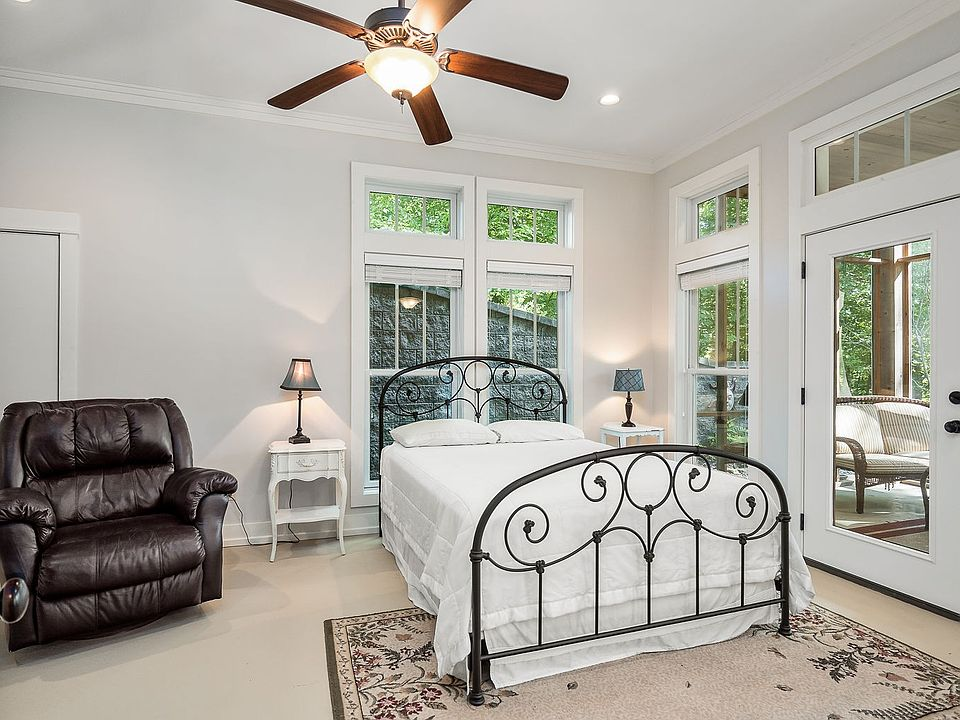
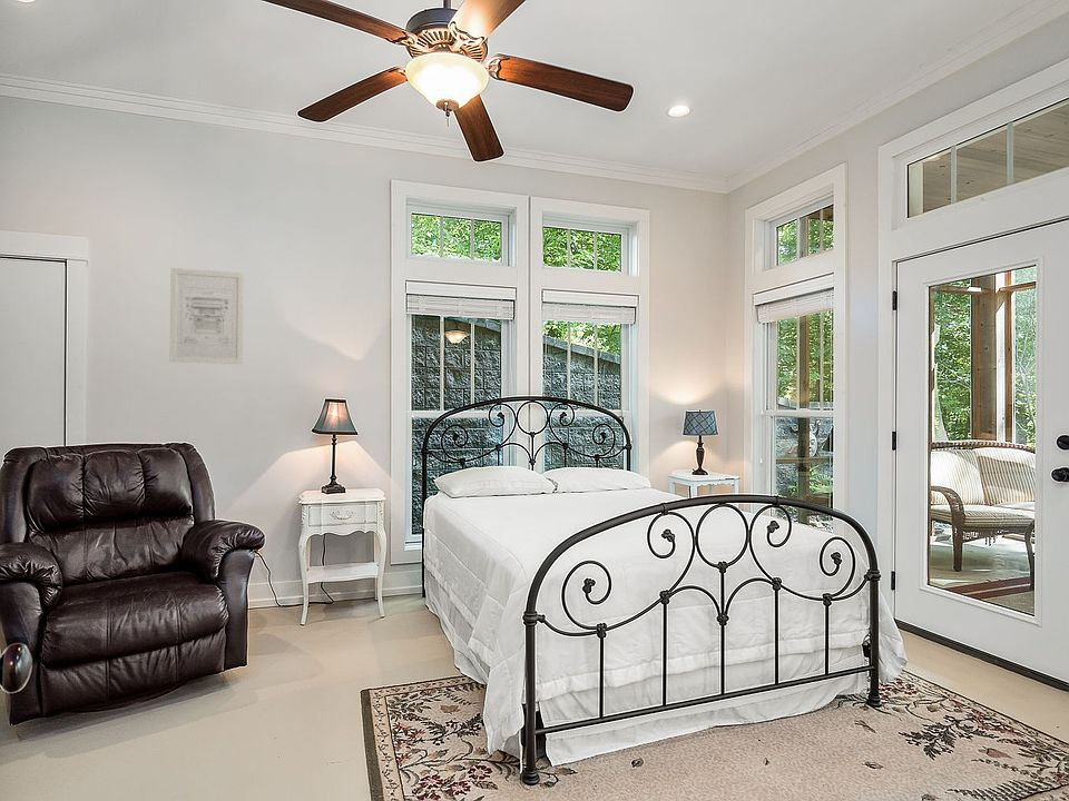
+ wall art (207, 316)
